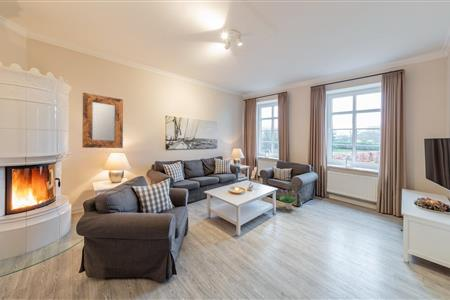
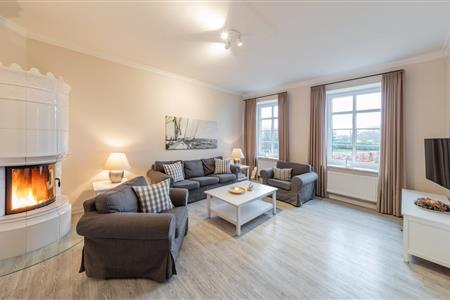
- home mirror (103, 122)
- potted plant (288, 196)
